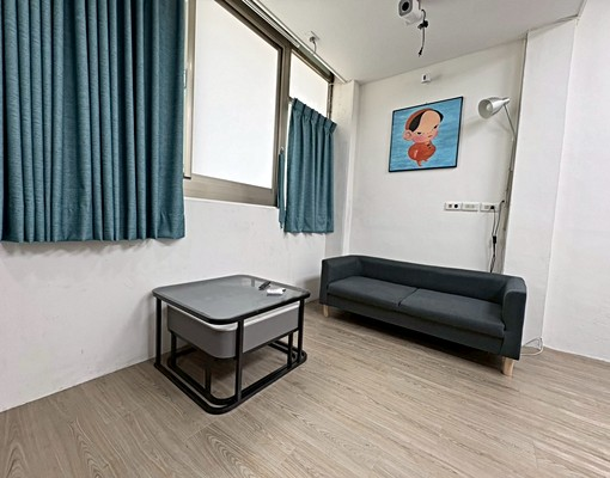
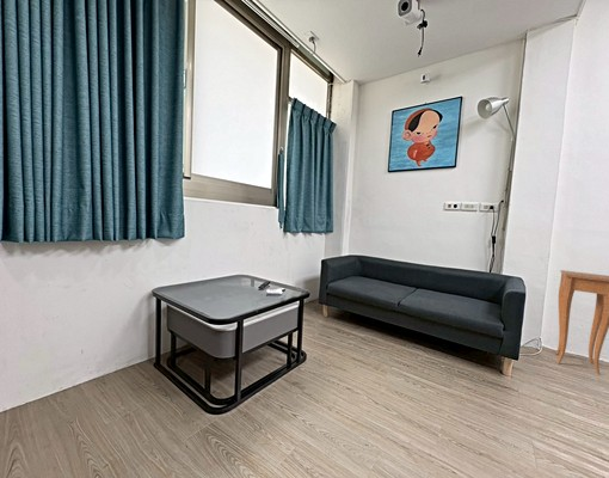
+ side table (592, 323)
